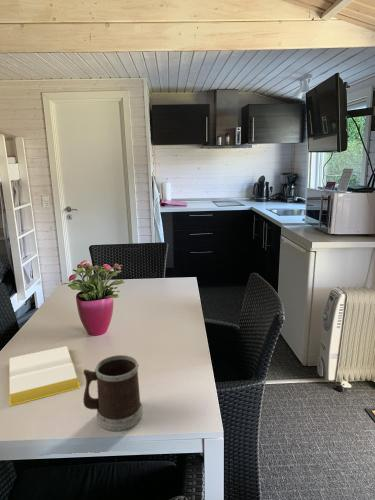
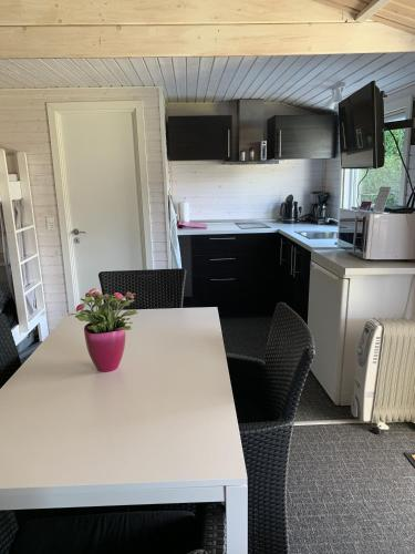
- mug (112, 391)
- notepad (42, 370)
